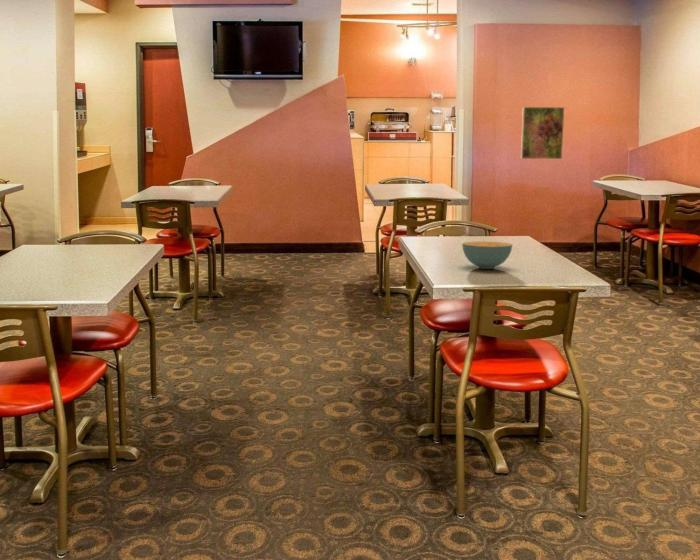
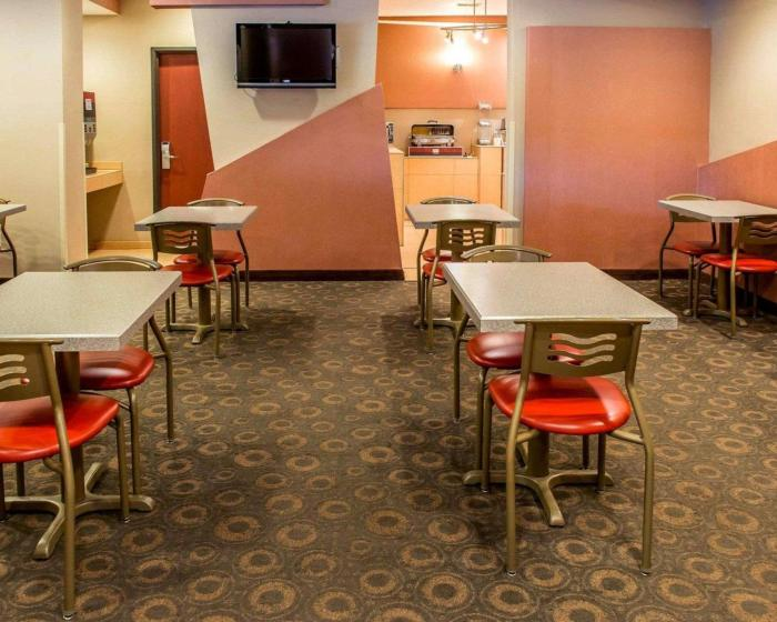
- cereal bowl (486, 255)
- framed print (542, 133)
